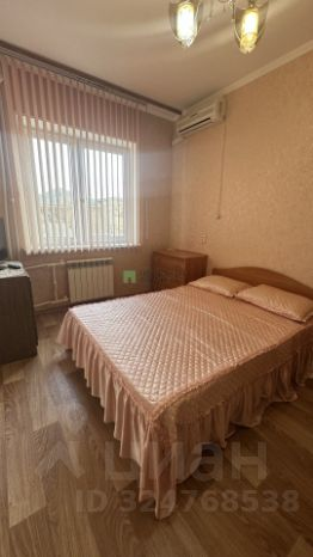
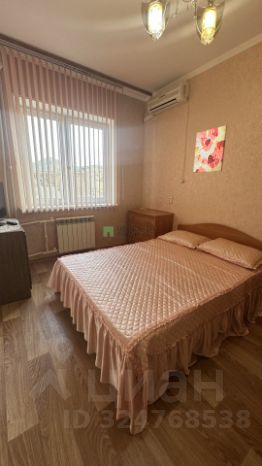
+ wall art (208, 151)
